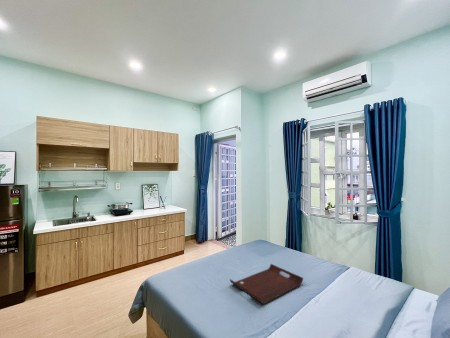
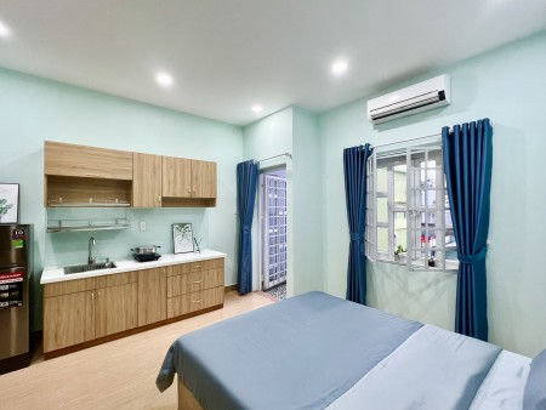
- serving tray (266, 281)
